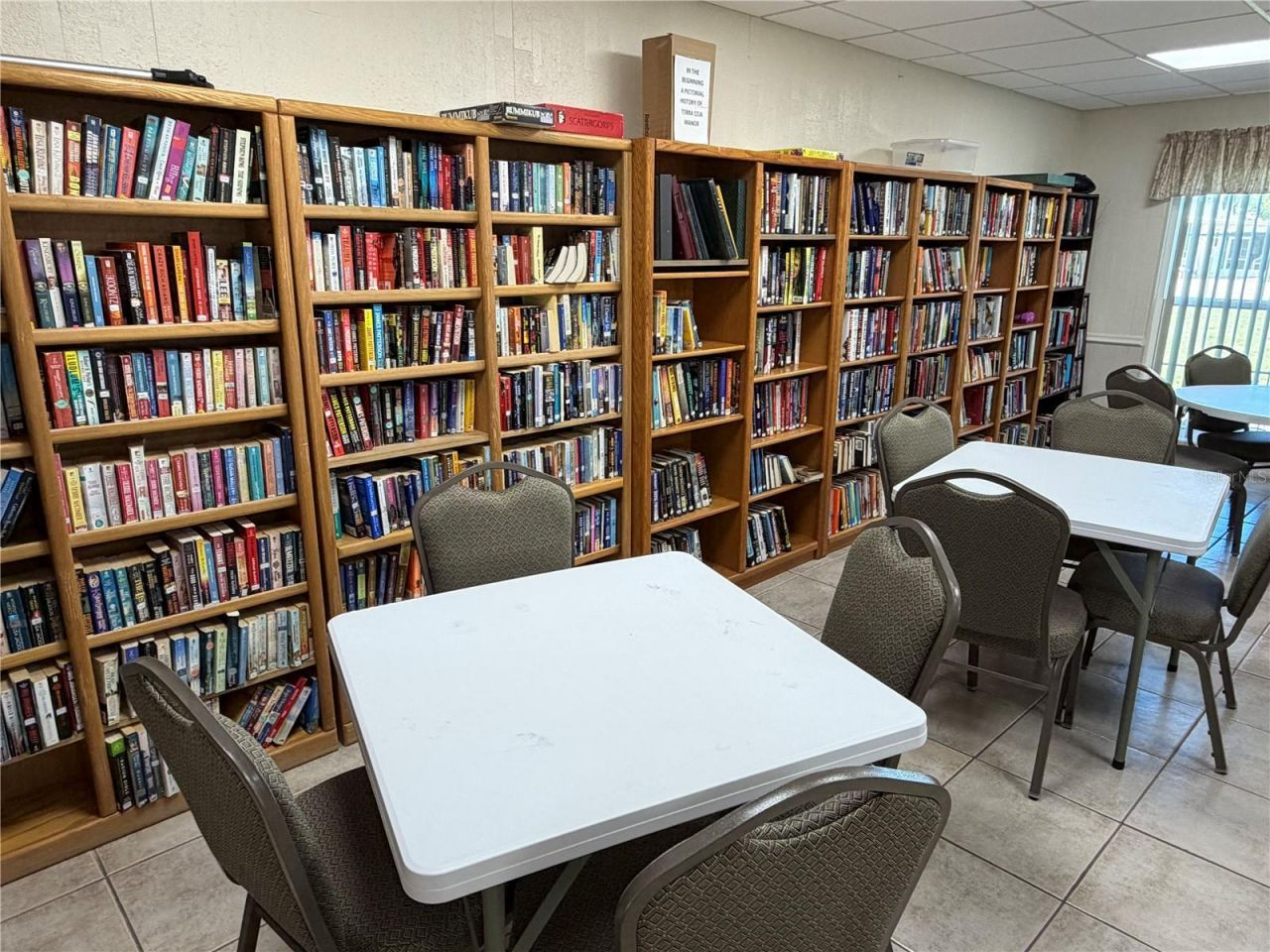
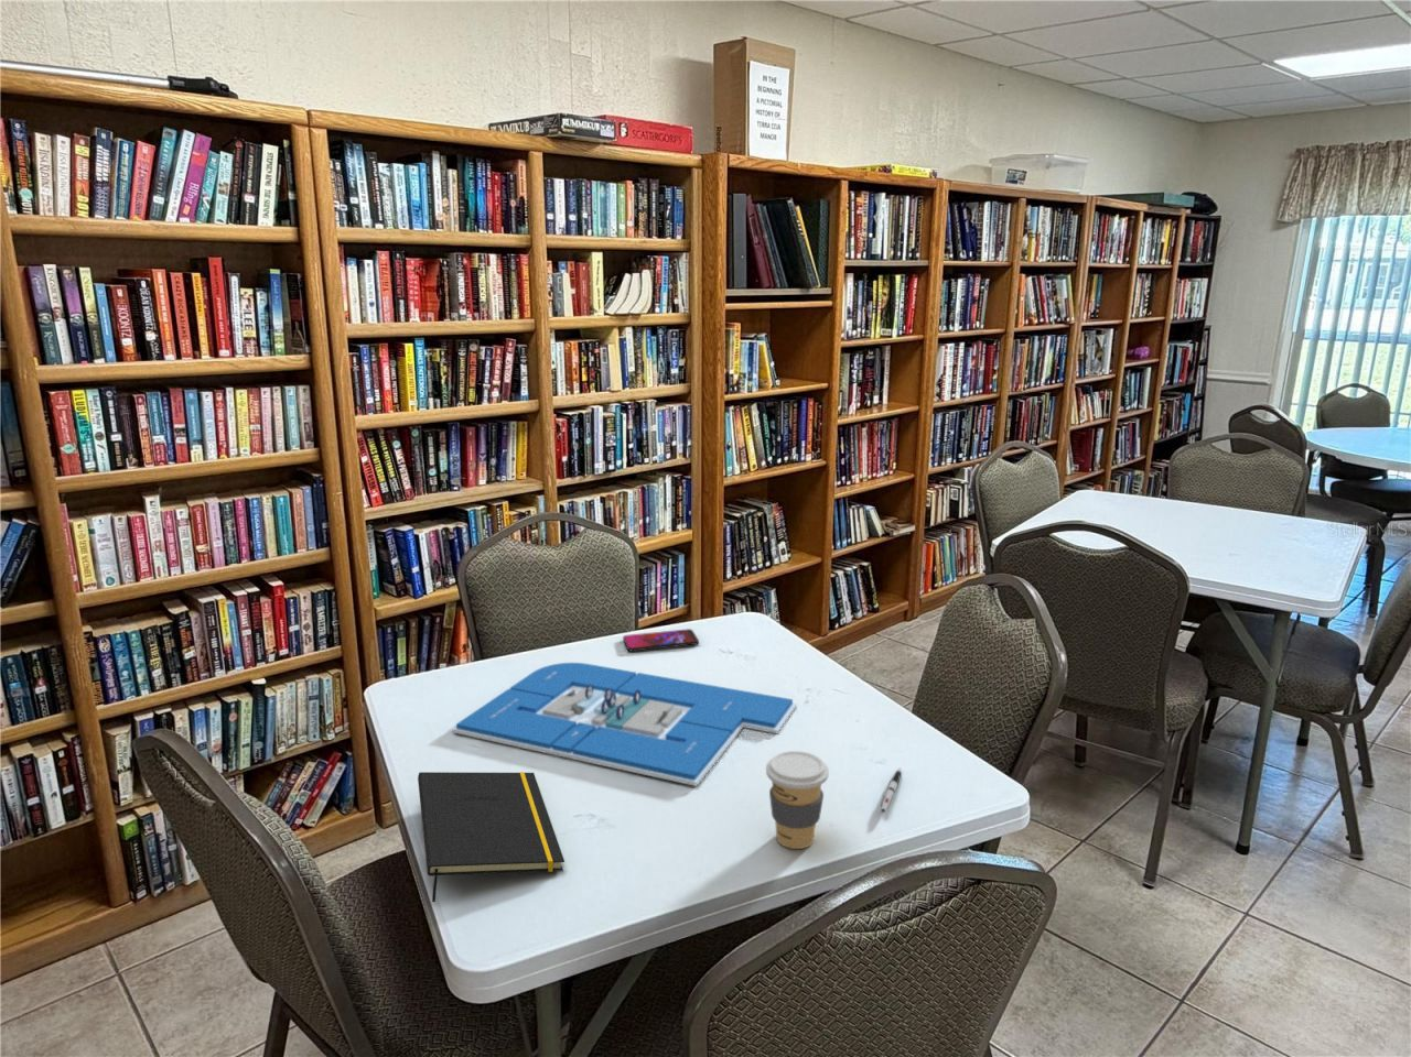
+ board game (630, 708)
+ smartphone (660, 640)
+ coffee cup (795, 801)
+ pen (891, 787)
+ notepad (487, 818)
